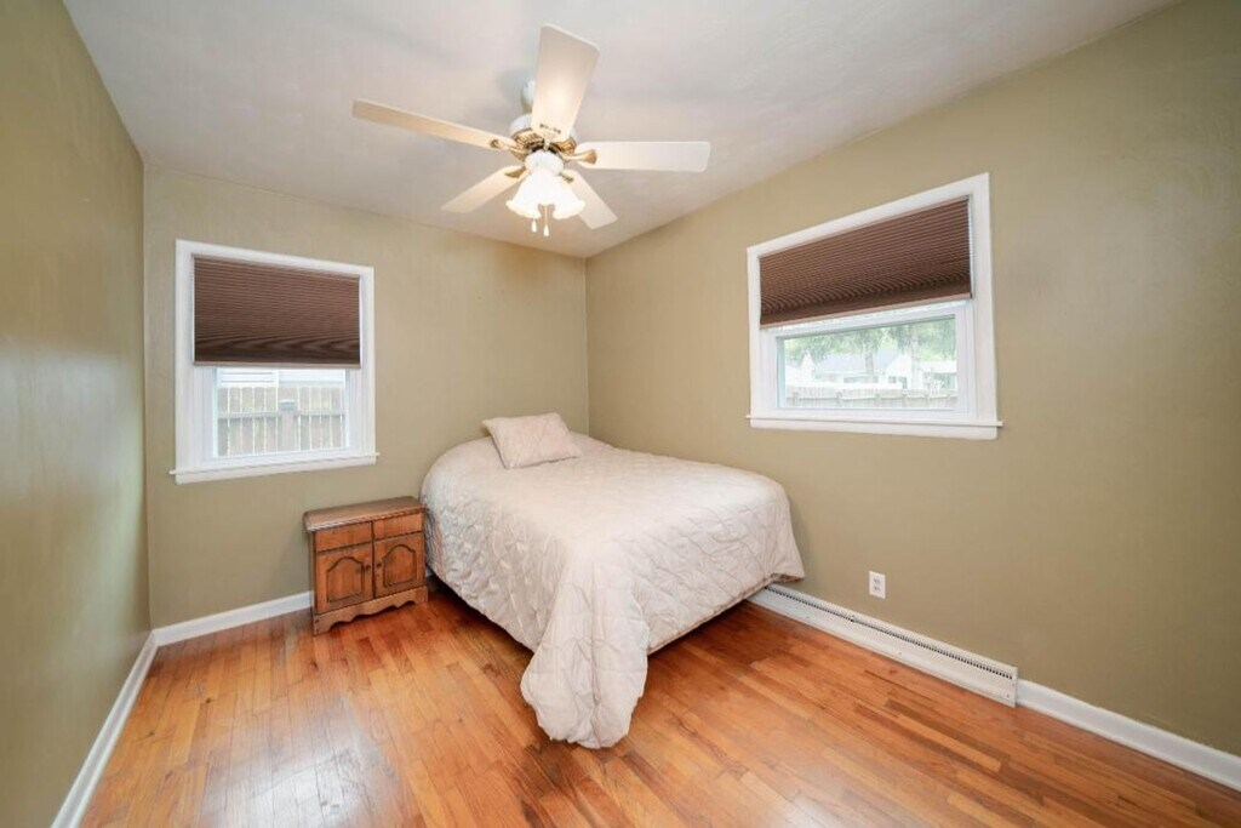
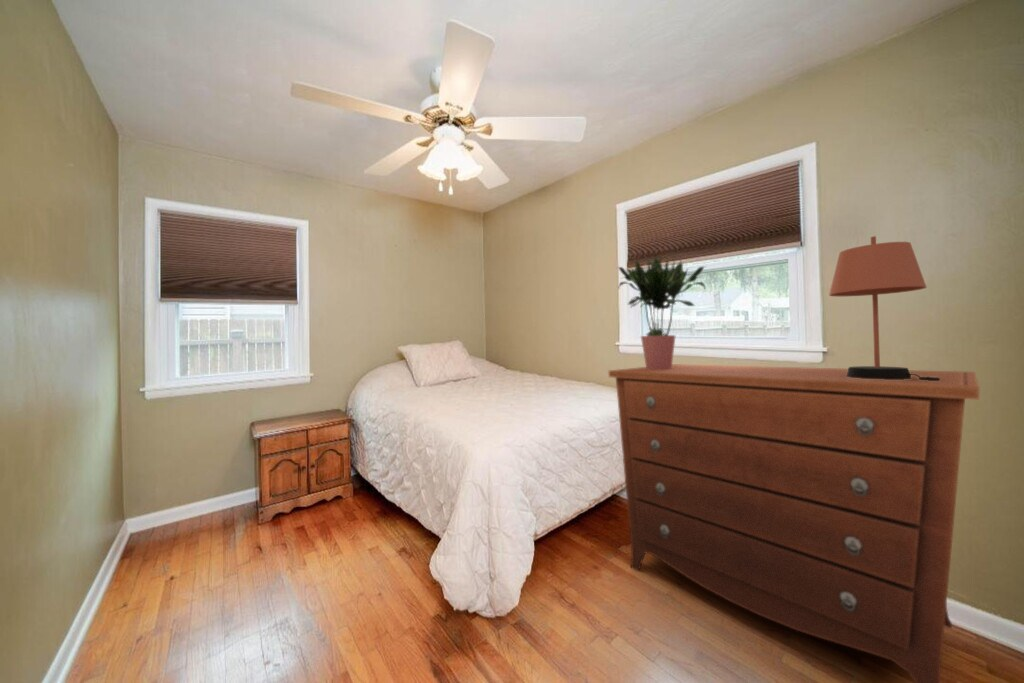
+ potted plant (663, 309)
+ dresser (767, 482)
+ table lamp (877, 306)
